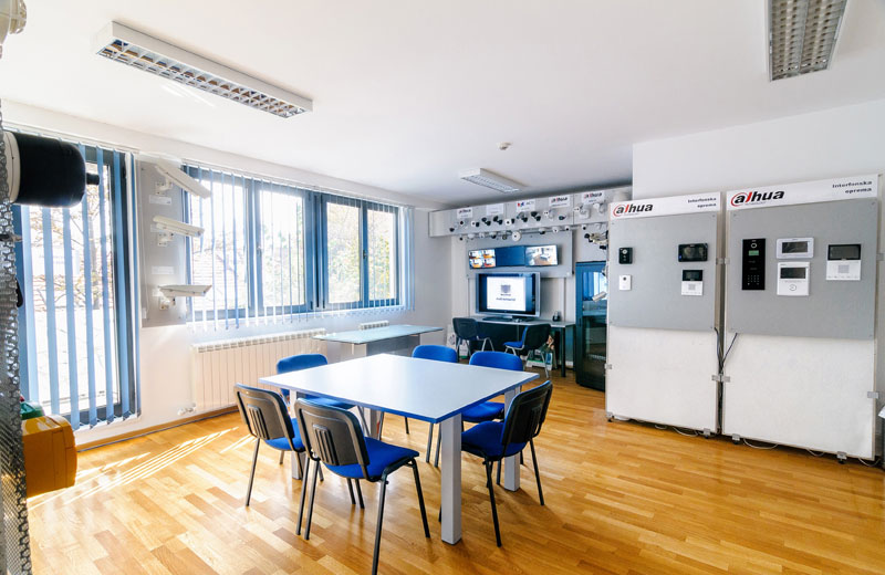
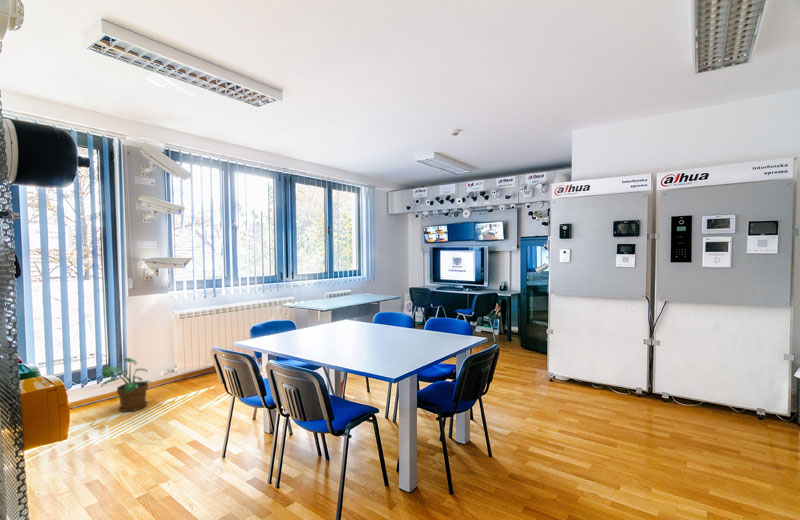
+ potted plant (122, 385)
